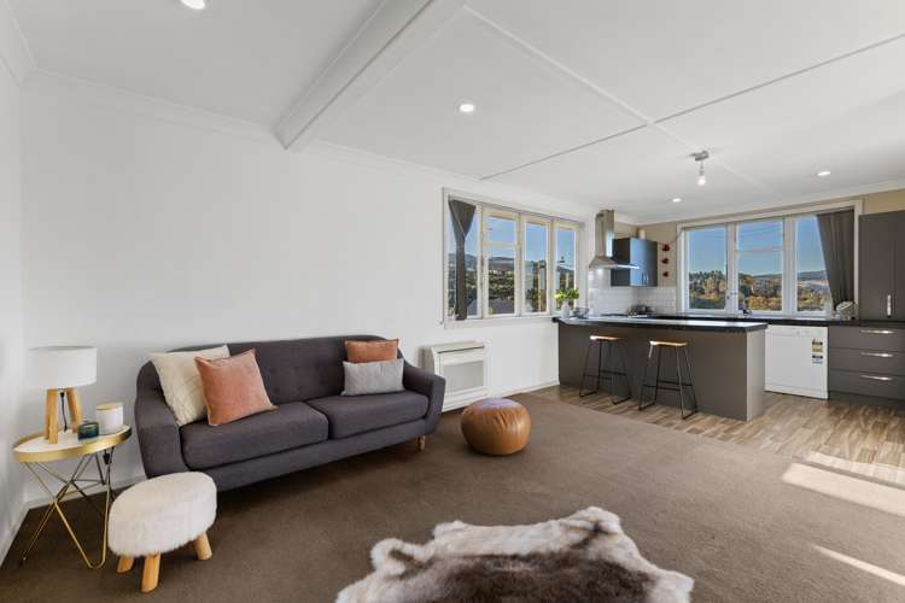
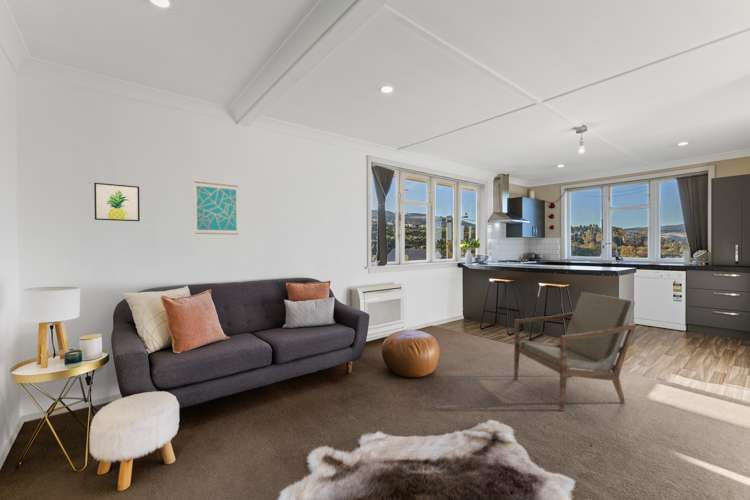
+ armchair (572, 343)
+ wall art (217, 209)
+ wall art (117, 202)
